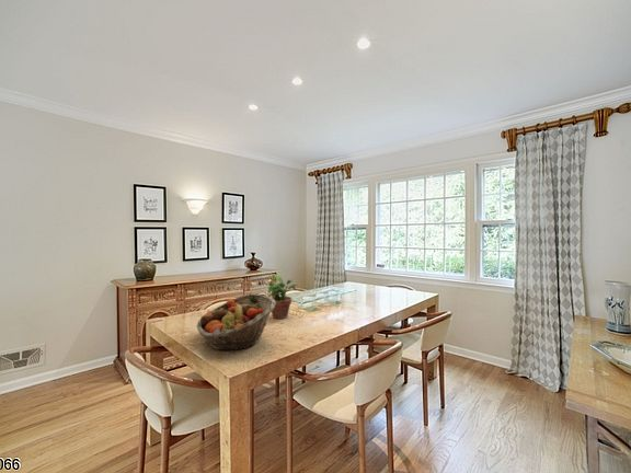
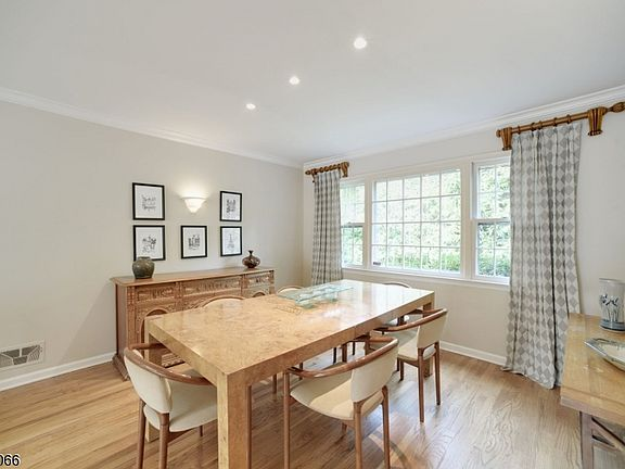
- potted plant (284, 295)
- fruit basket (237, 319)
